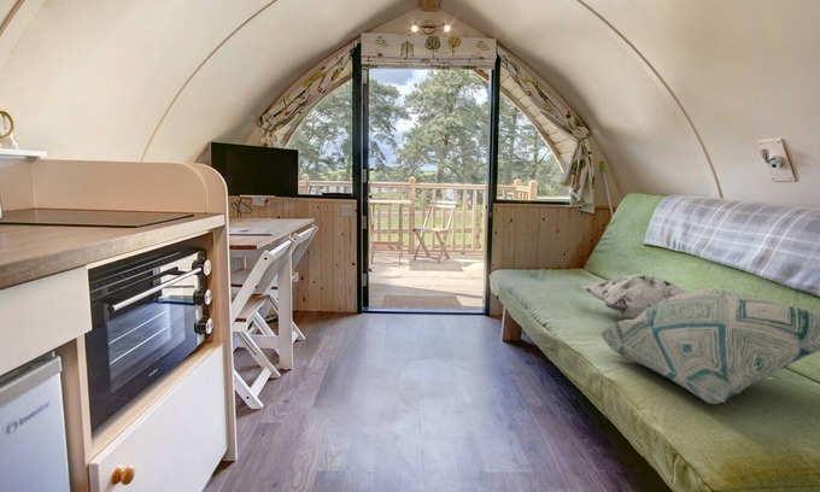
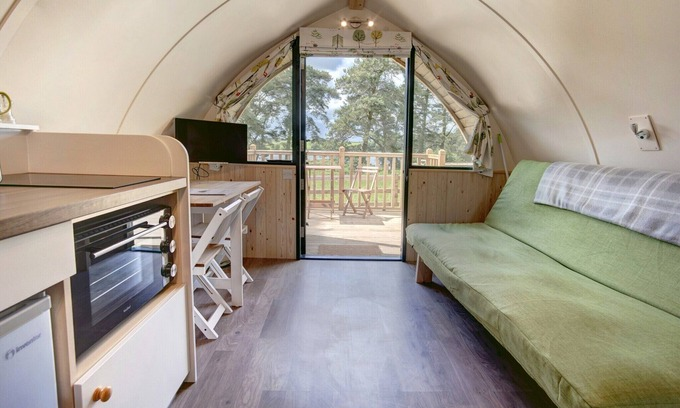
- decorative pillow (643, 298)
- decorative pillow (711, 336)
